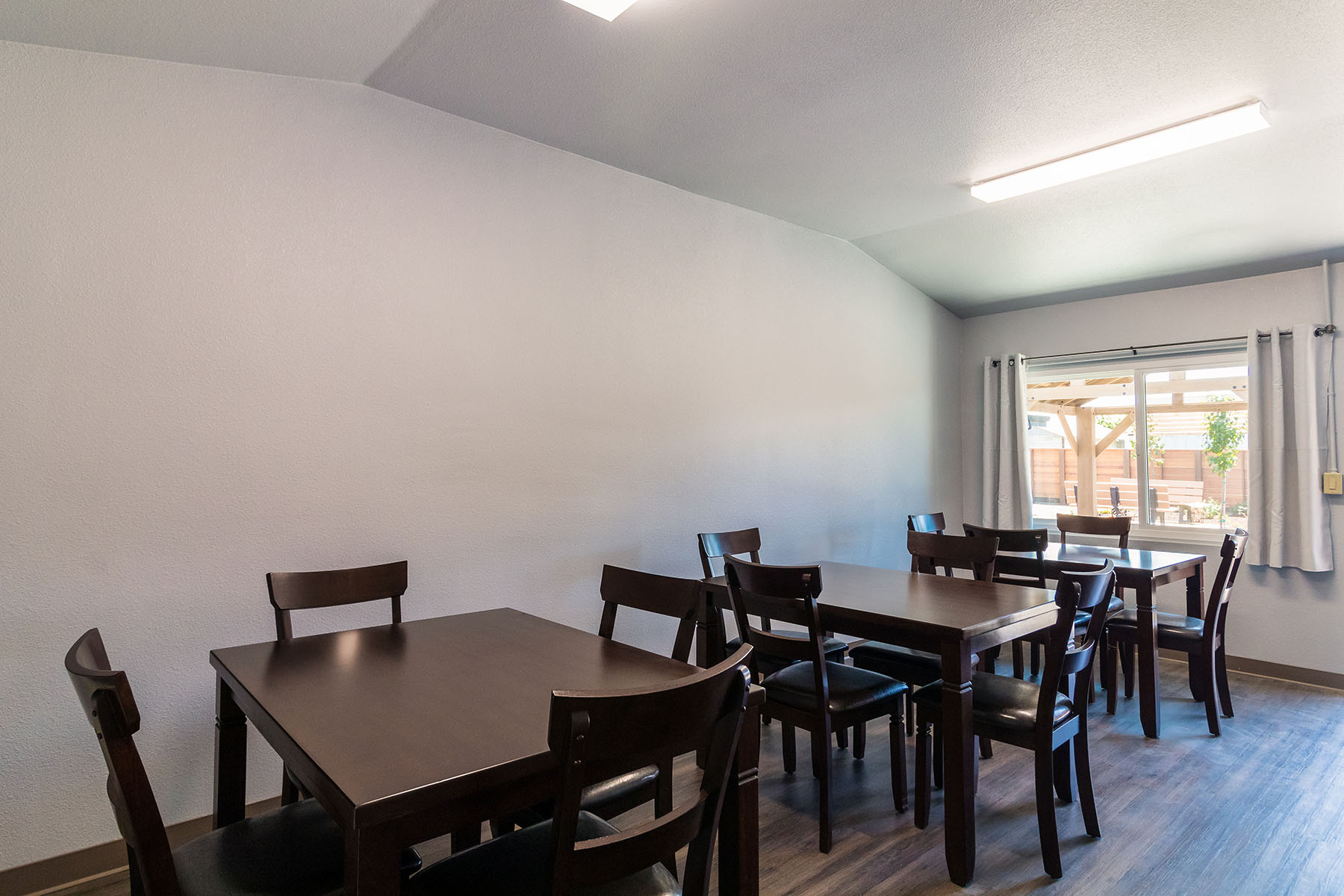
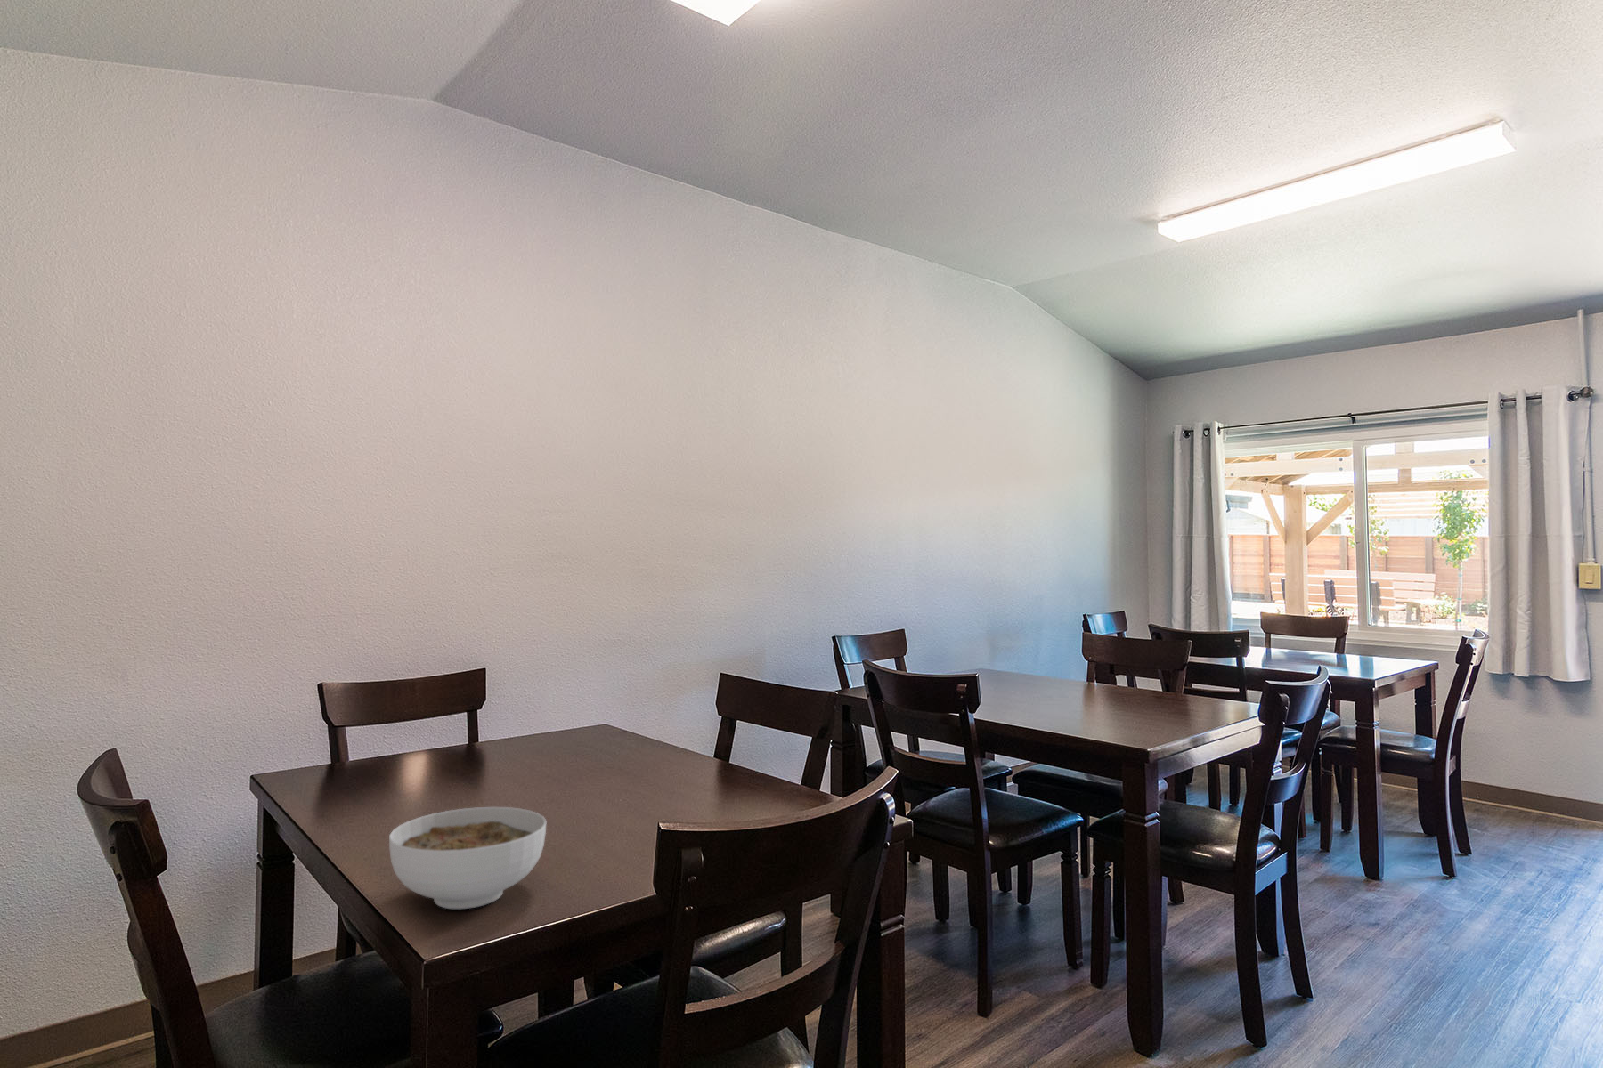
+ bowl (469, 862)
